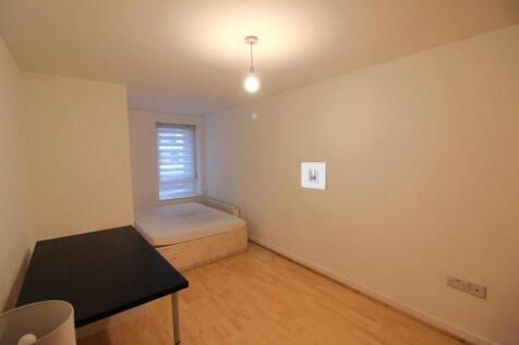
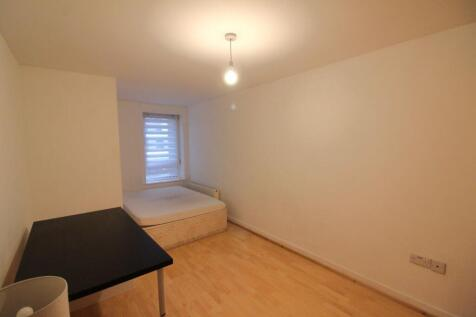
- wall art (313, 175)
